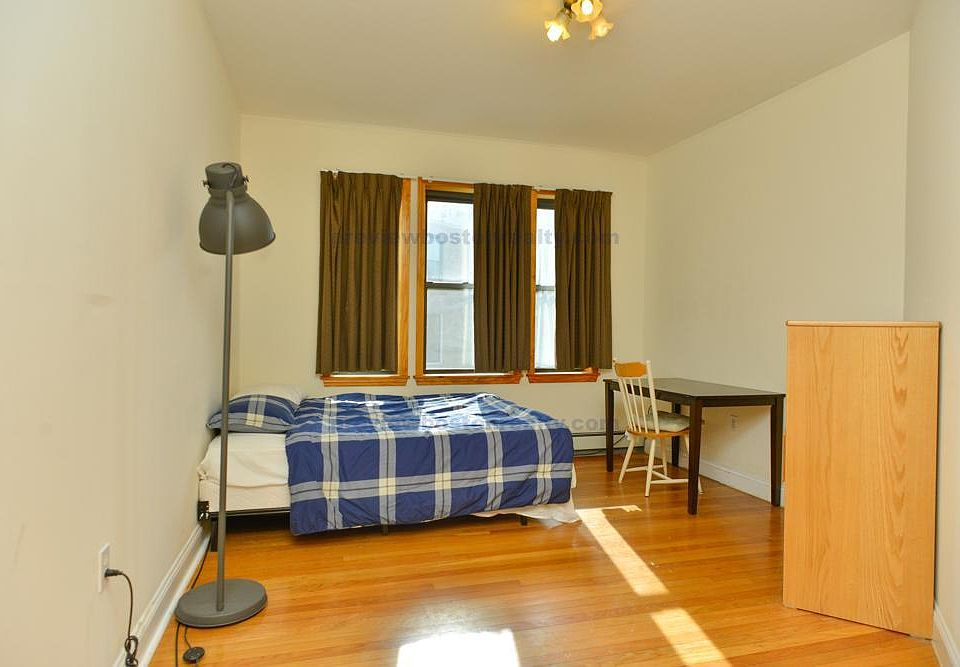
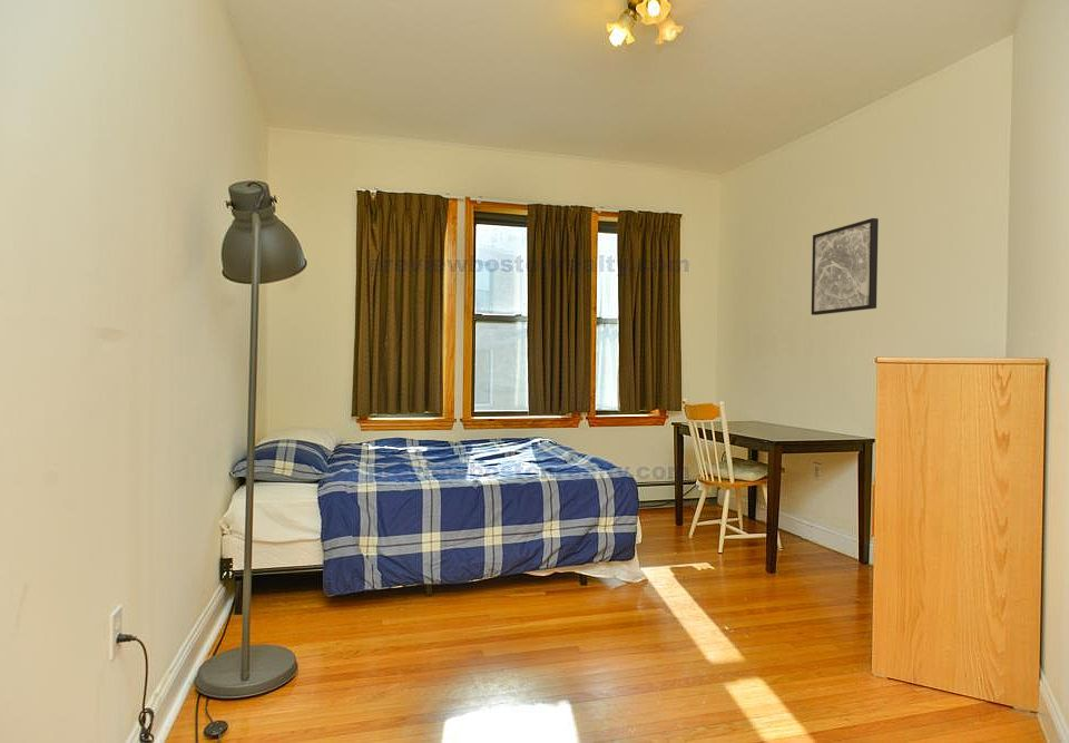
+ wall art (842, 270)
